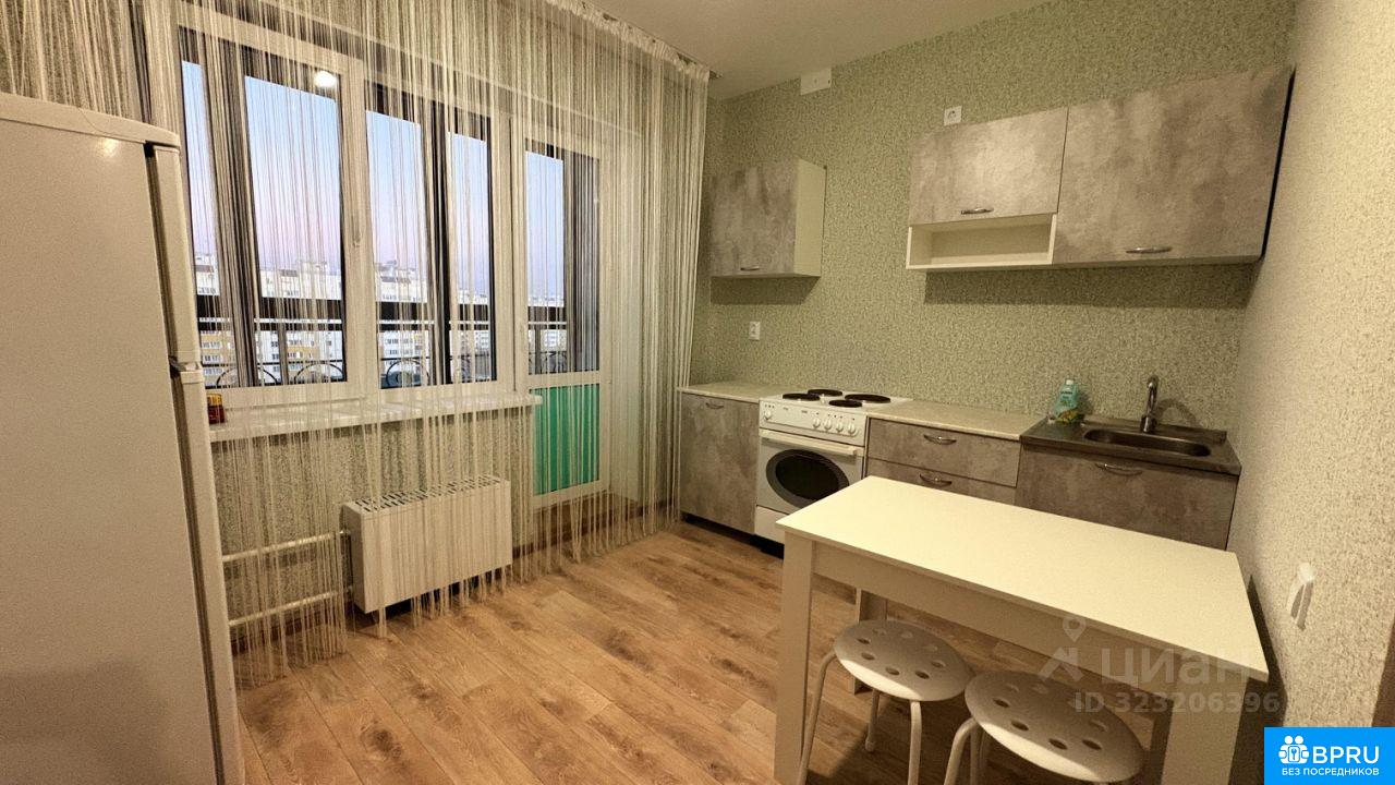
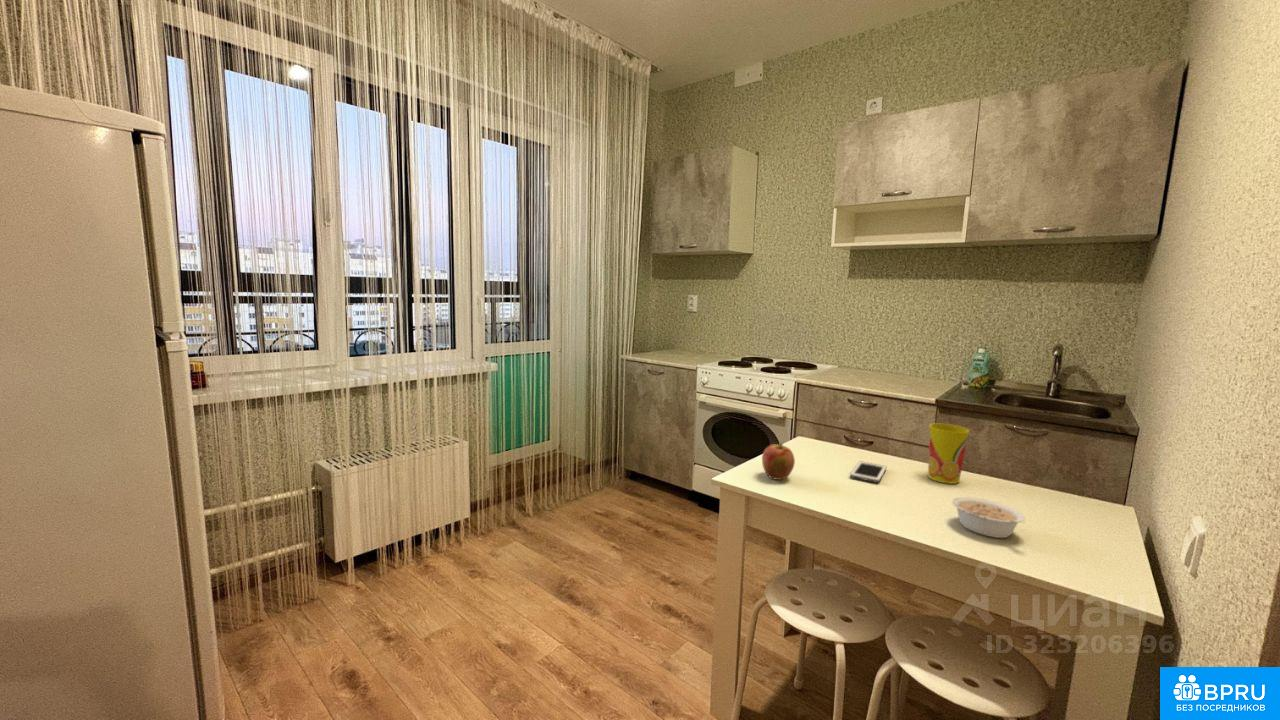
+ apple (777, 460)
+ legume (989, 517)
+ cup (946, 453)
+ cell phone (868, 471)
